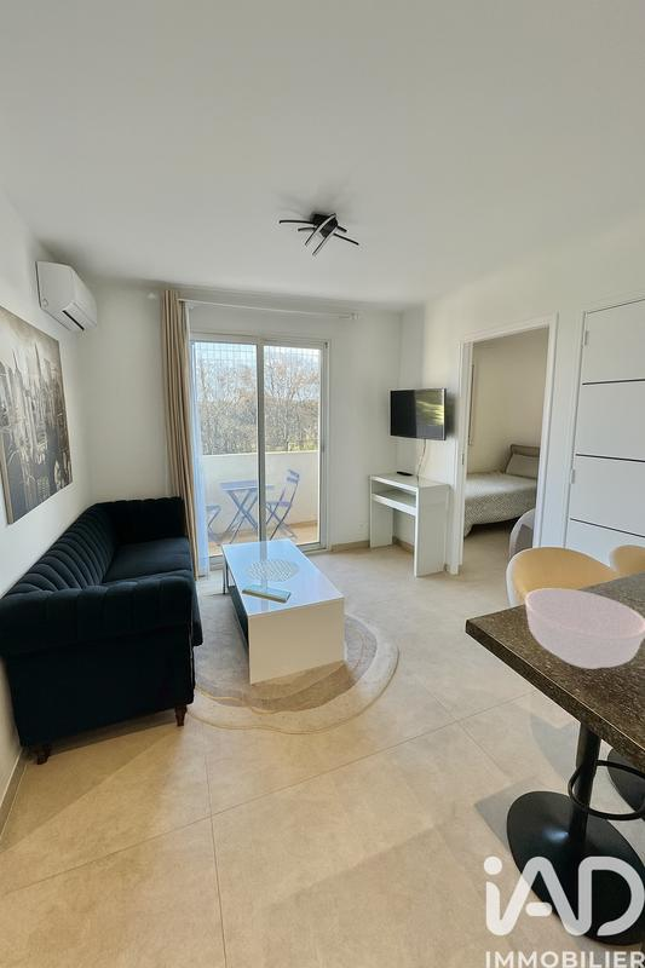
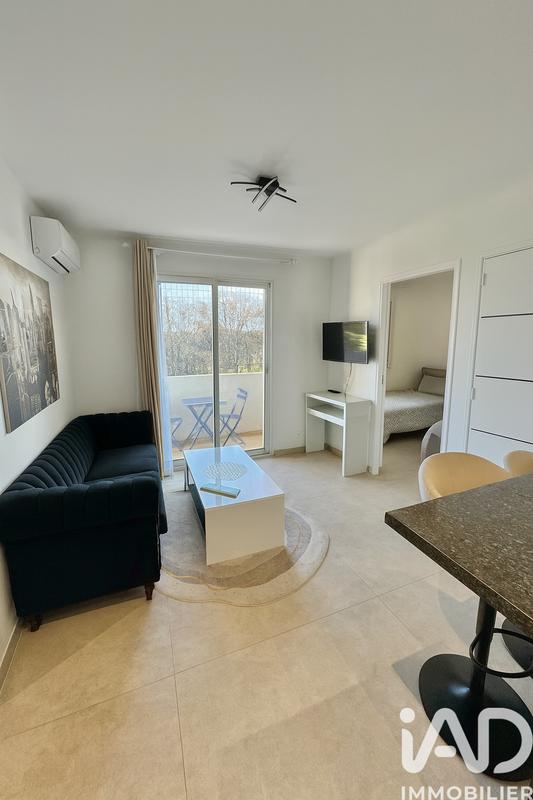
- bowl (580, 633)
